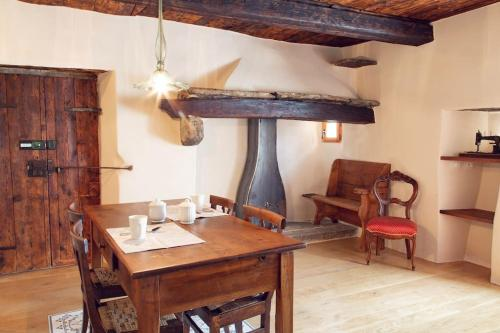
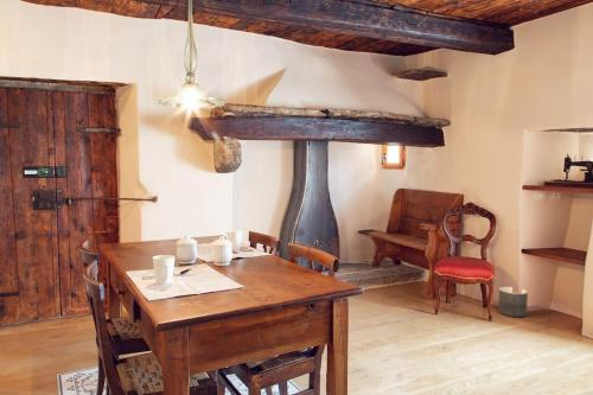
+ planter (512, 301)
